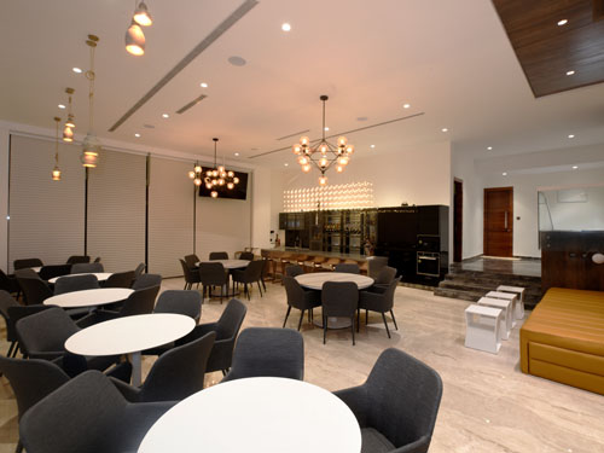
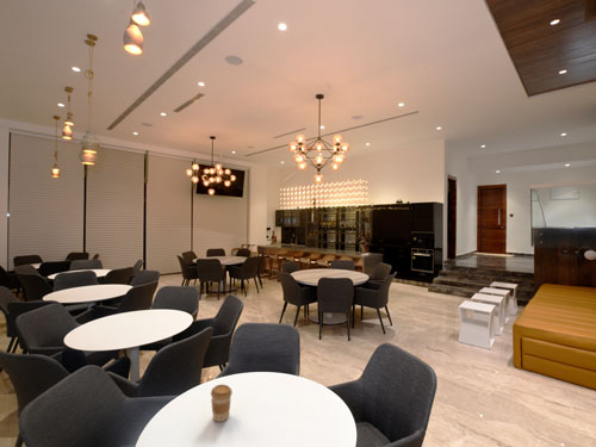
+ coffee cup (221, 402)
